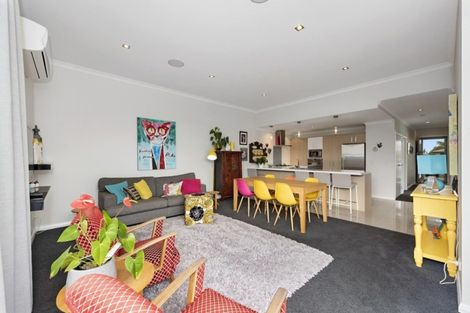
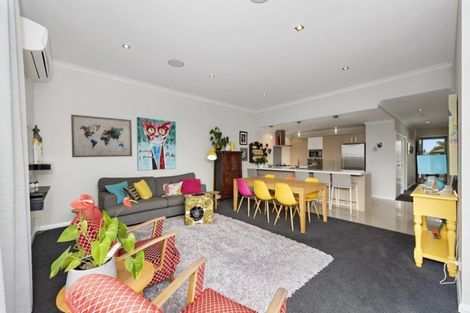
+ wall art (104, 137)
